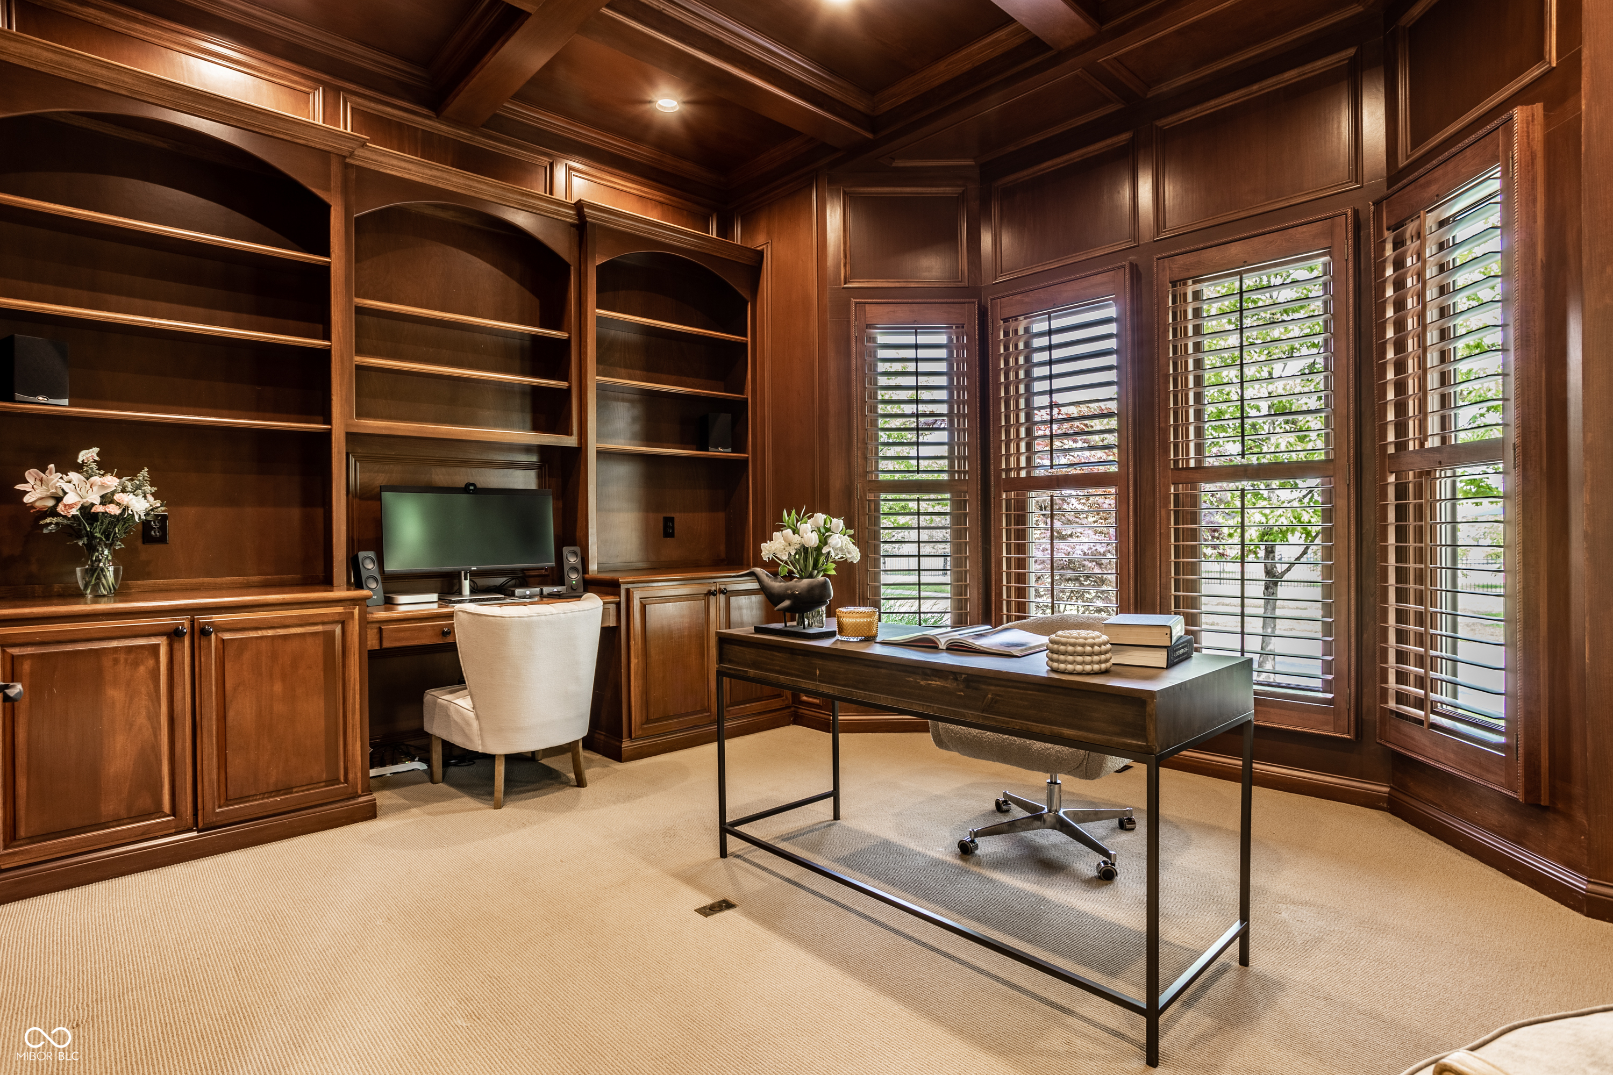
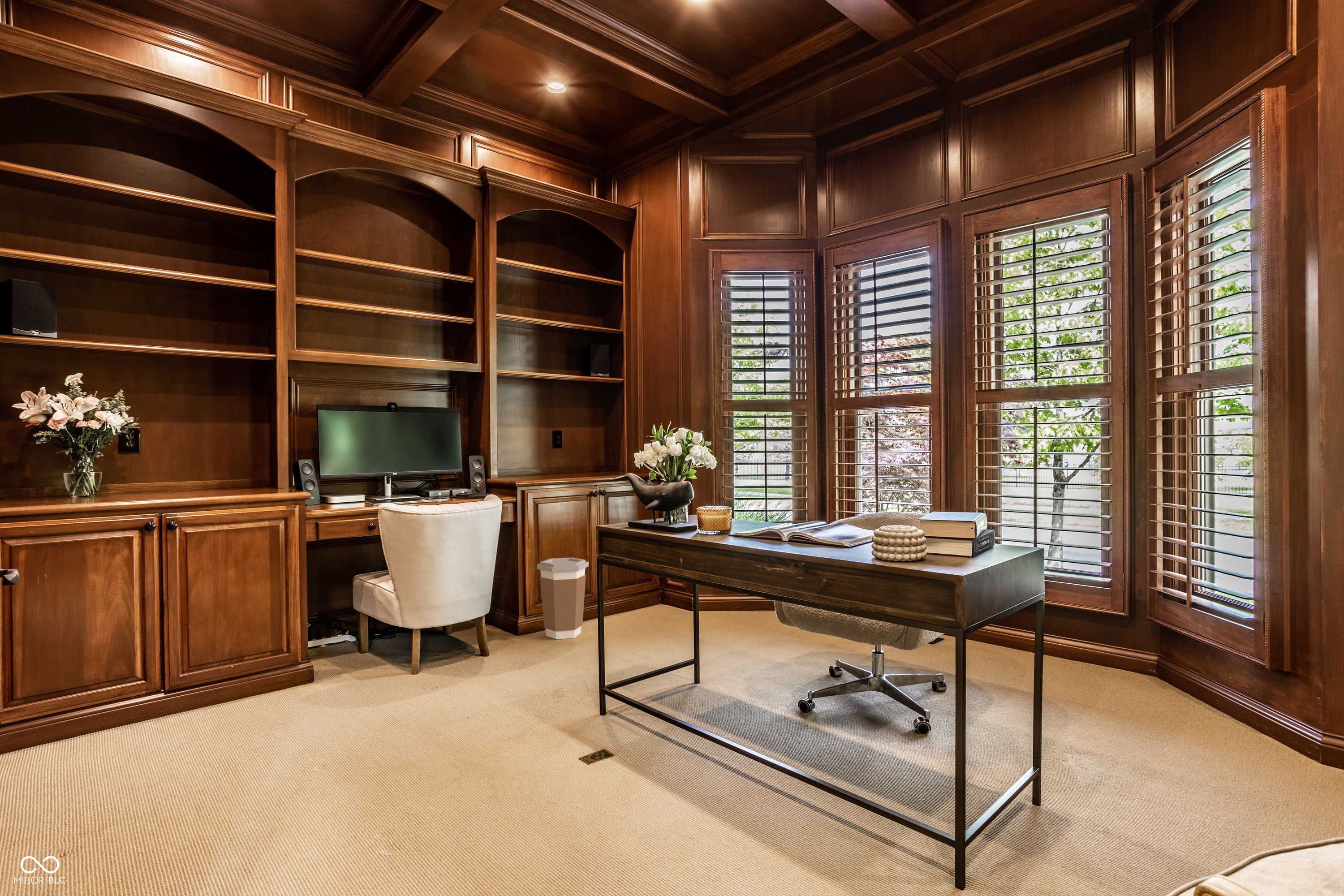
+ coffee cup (563, 598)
